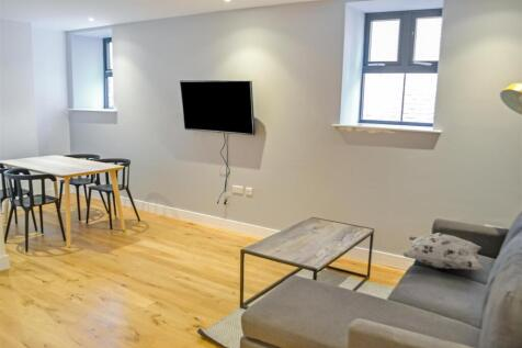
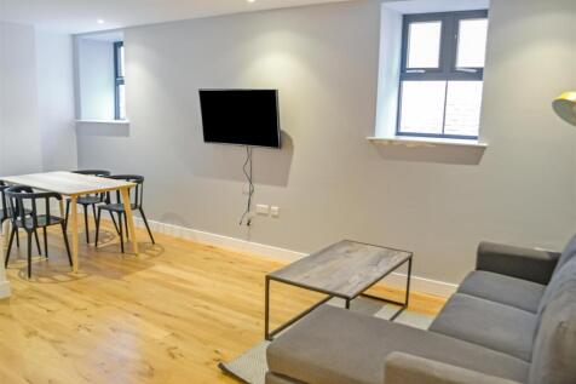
- decorative pillow (442, 250)
